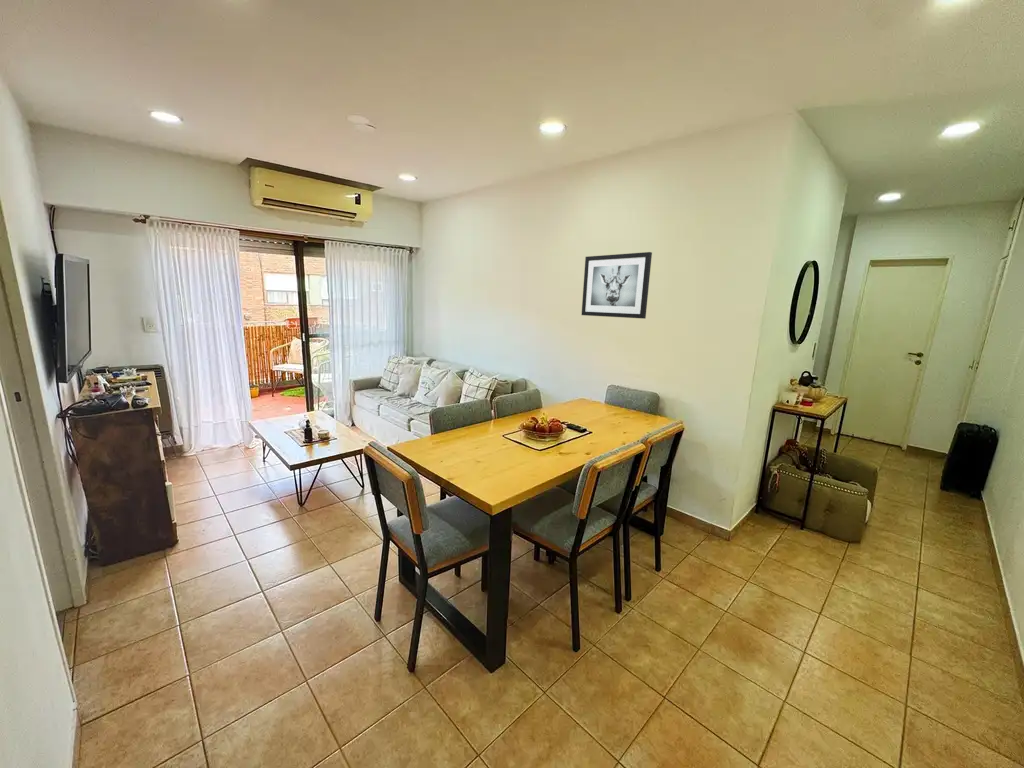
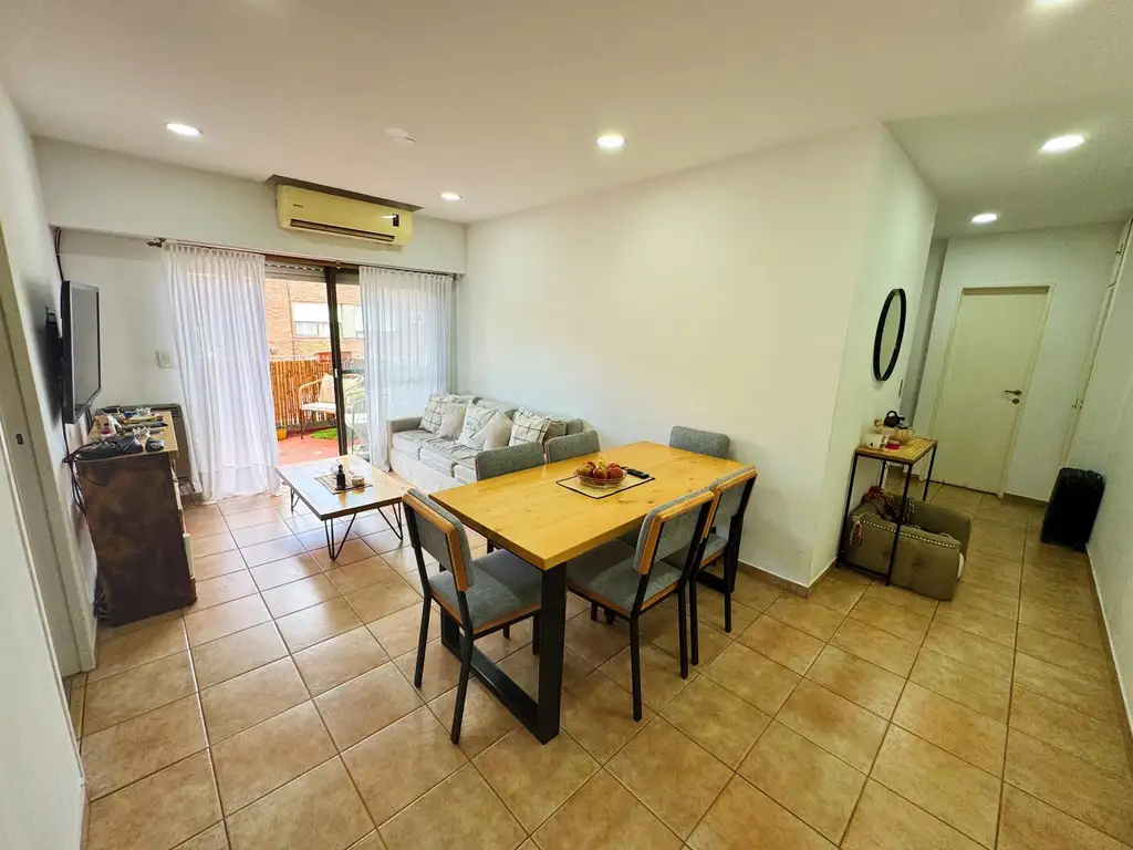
- wall art (614, 286)
